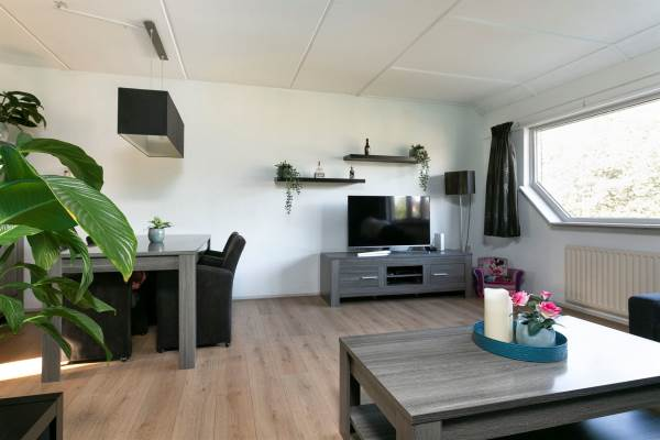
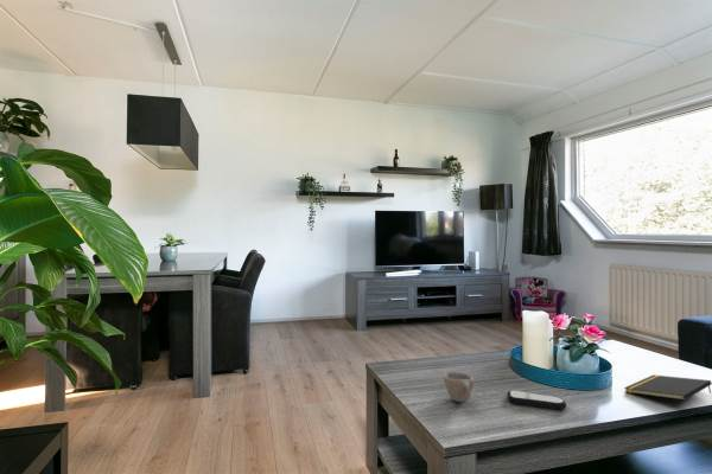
+ cup (460, 389)
+ remote control (535, 399)
+ notepad (667, 386)
